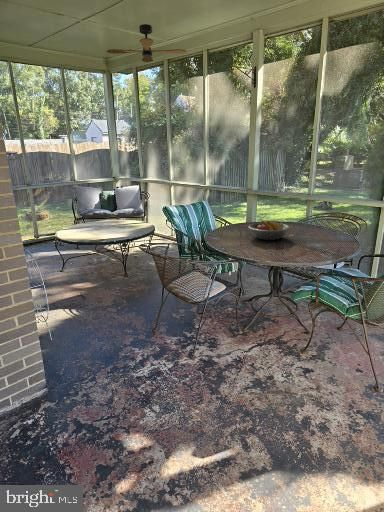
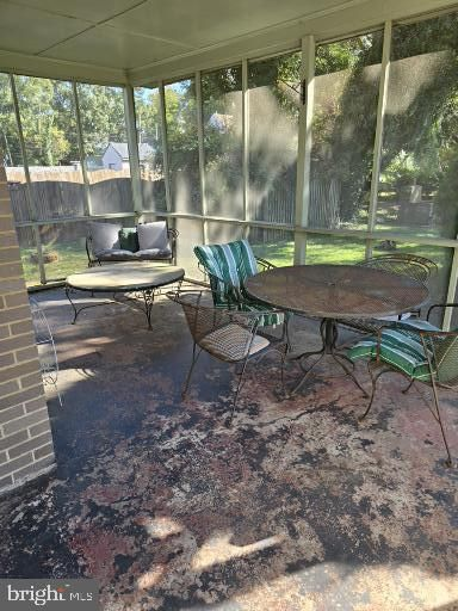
- ceiling fan (146, 41)
- fruit bowl (268, 230)
